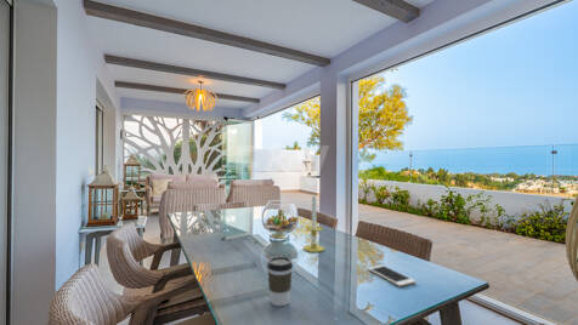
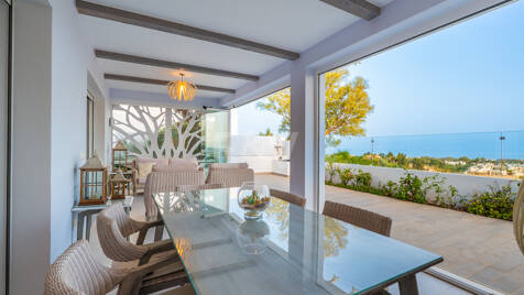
- cell phone (390, 274)
- coffee cup (279, 280)
- candle (313, 219)
